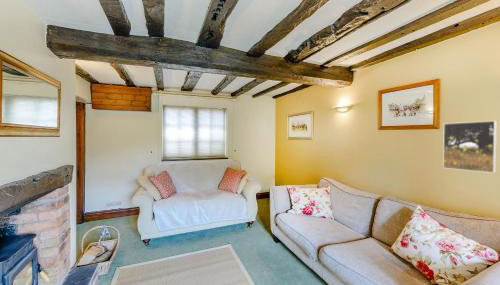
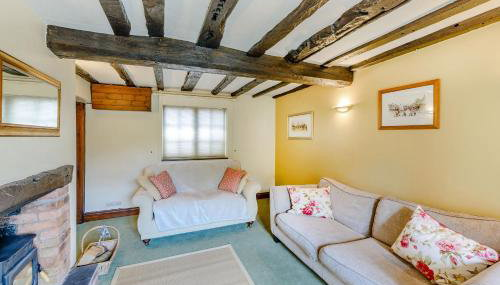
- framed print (467, 146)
